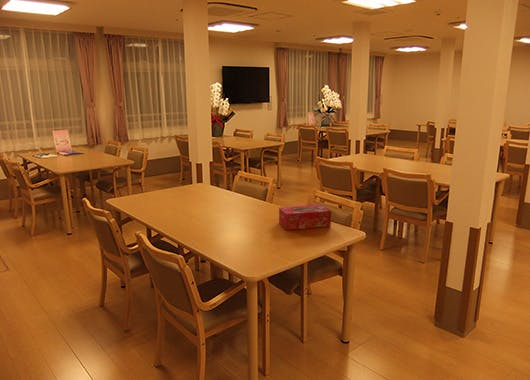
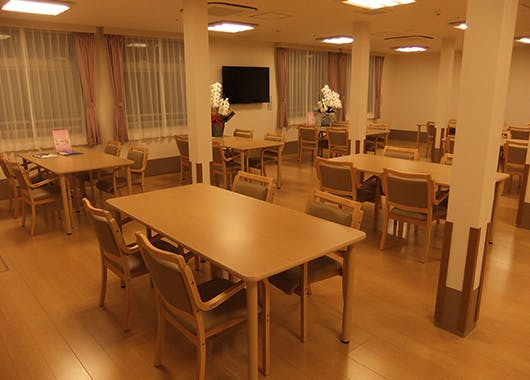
- tissue box (304, 216)
